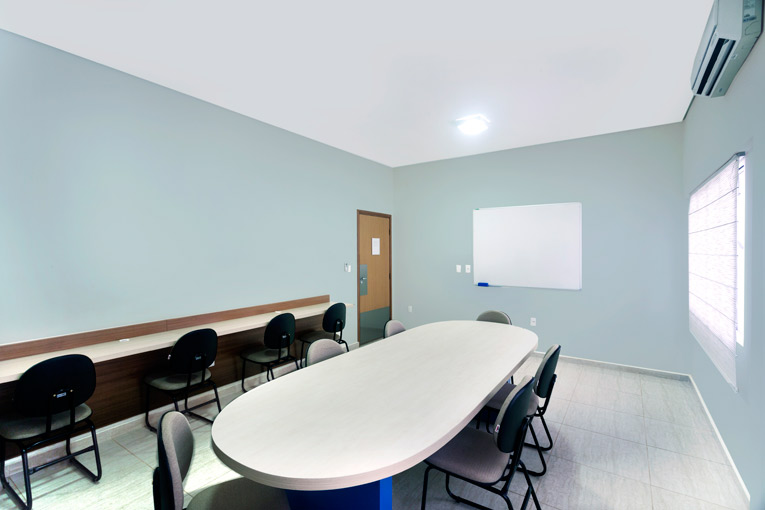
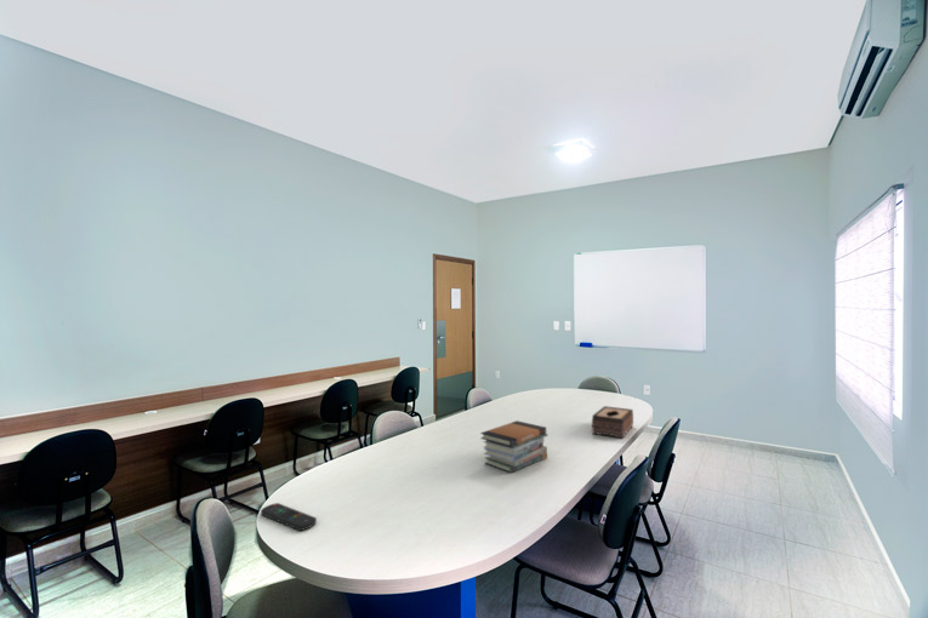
+ remote control (287, 515)
+ tissue box (613, 420)
+ book stack (514, 445)
